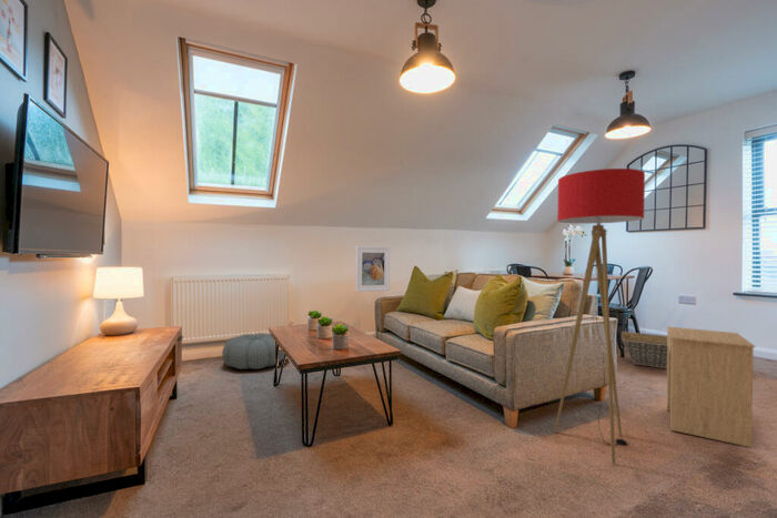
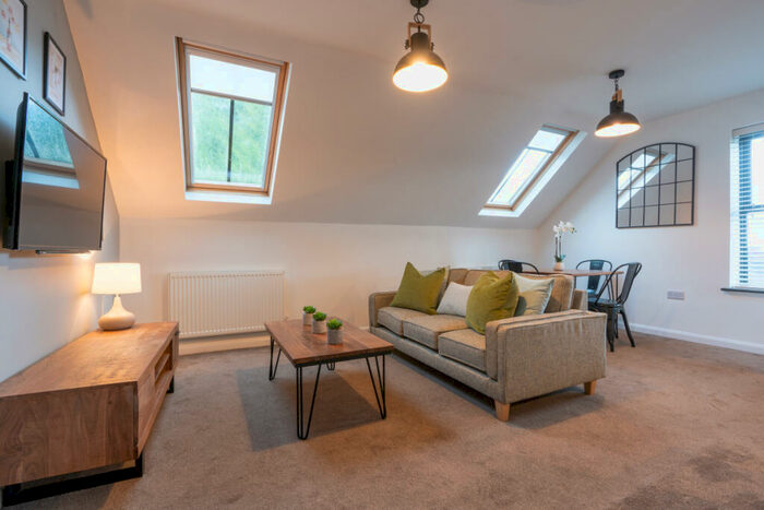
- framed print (373, 268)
- basket (648, 349)
- side table (706, 380)
- floor lamp (596, 313)
- pouf (255, 349)
